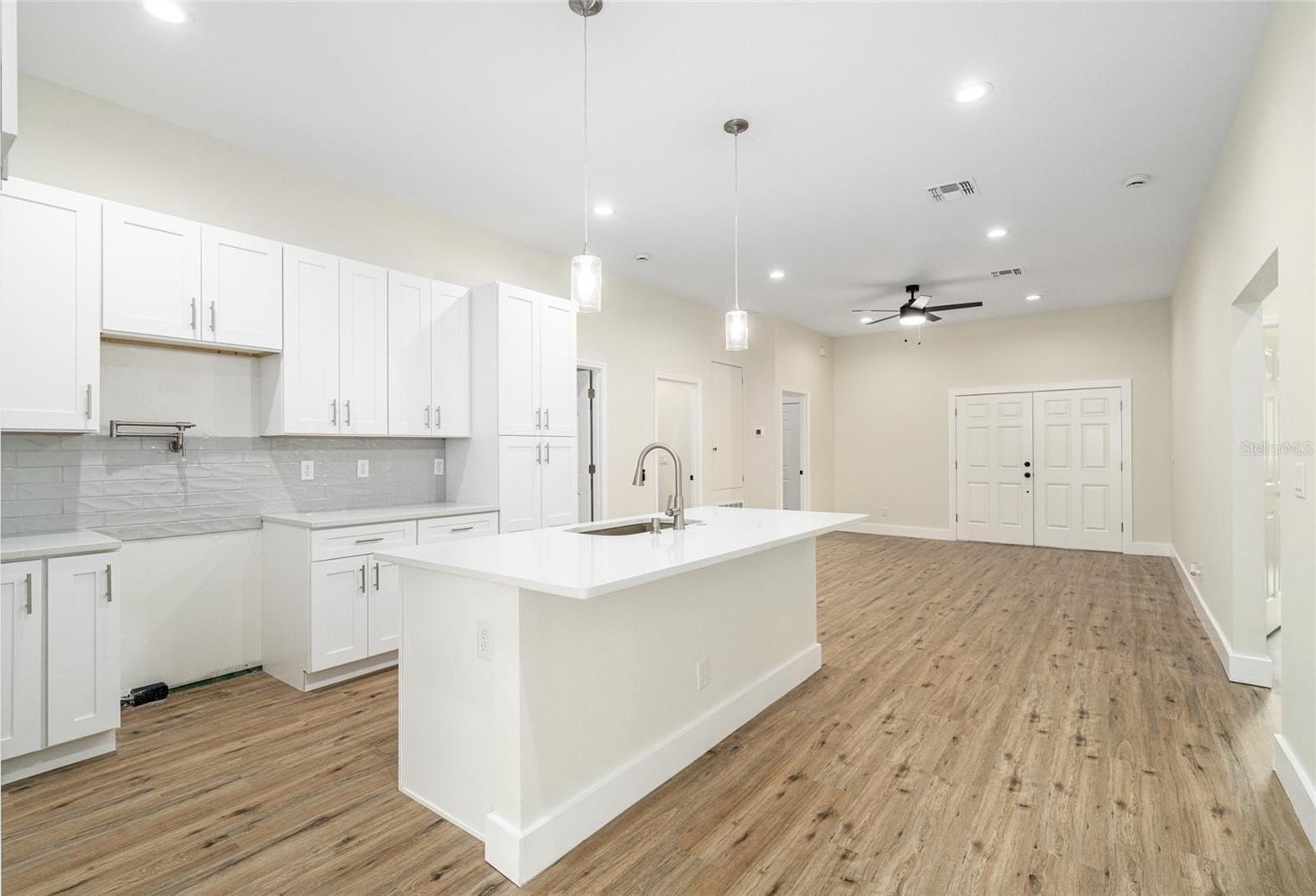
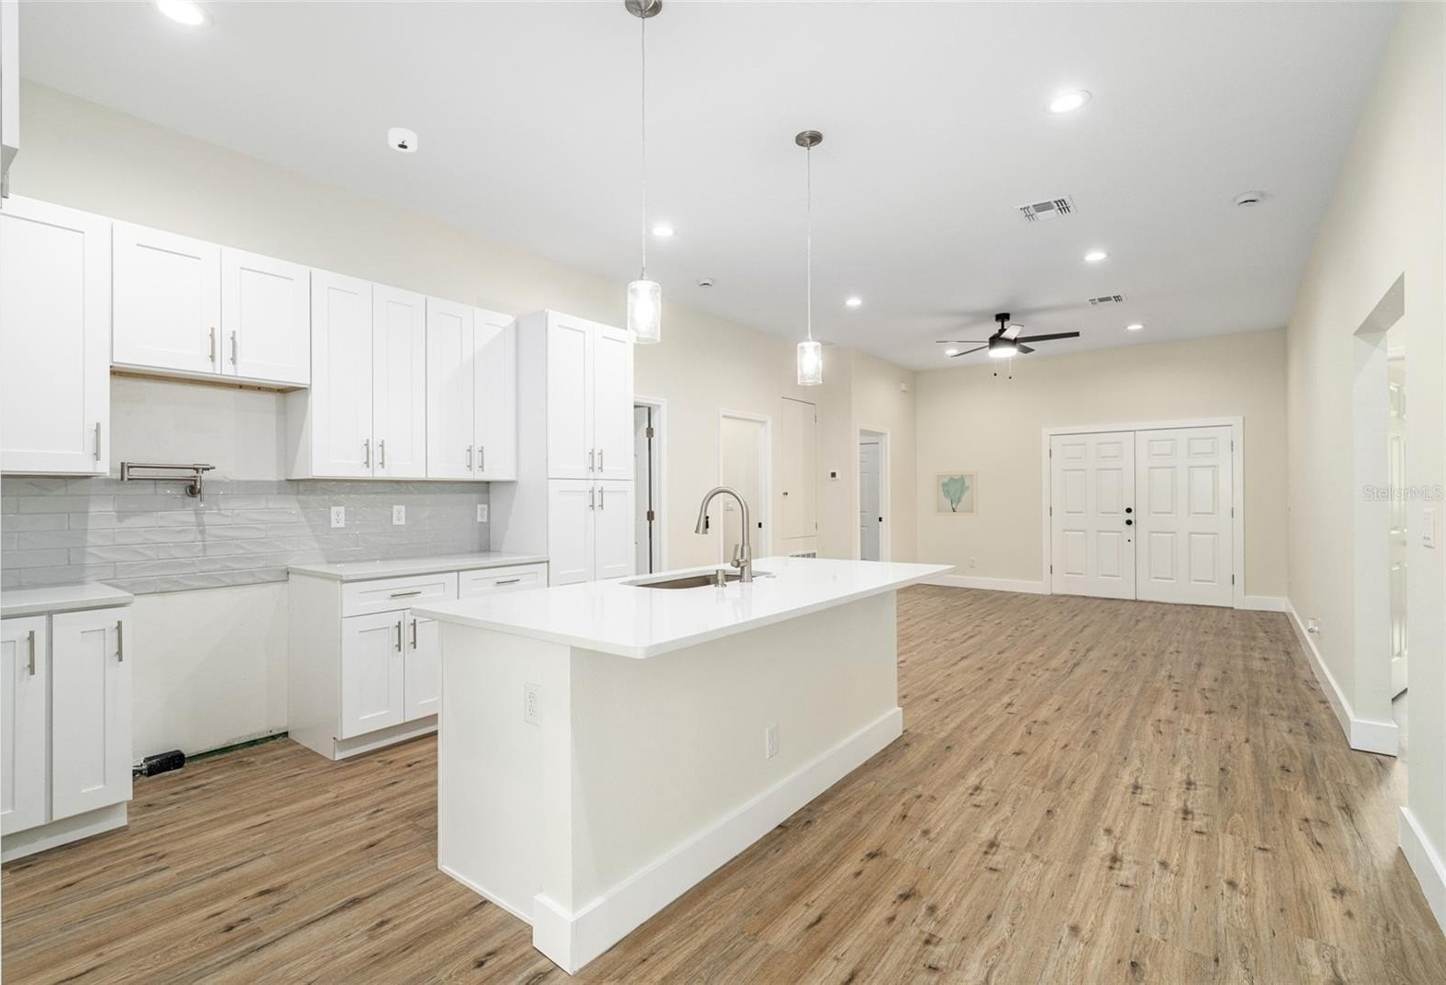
+ wall art (955, 494)
+ smoke detector (402, 141)
